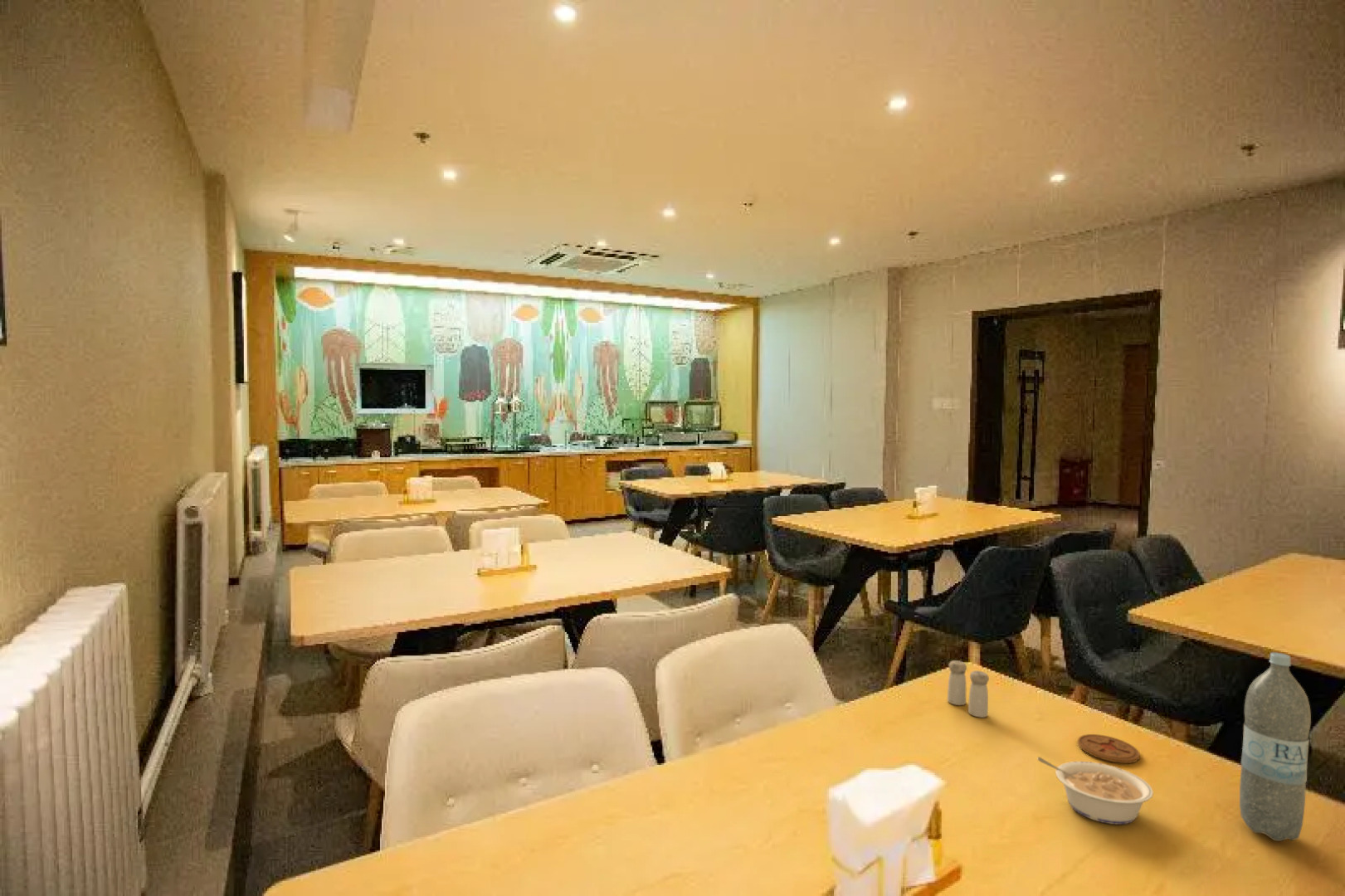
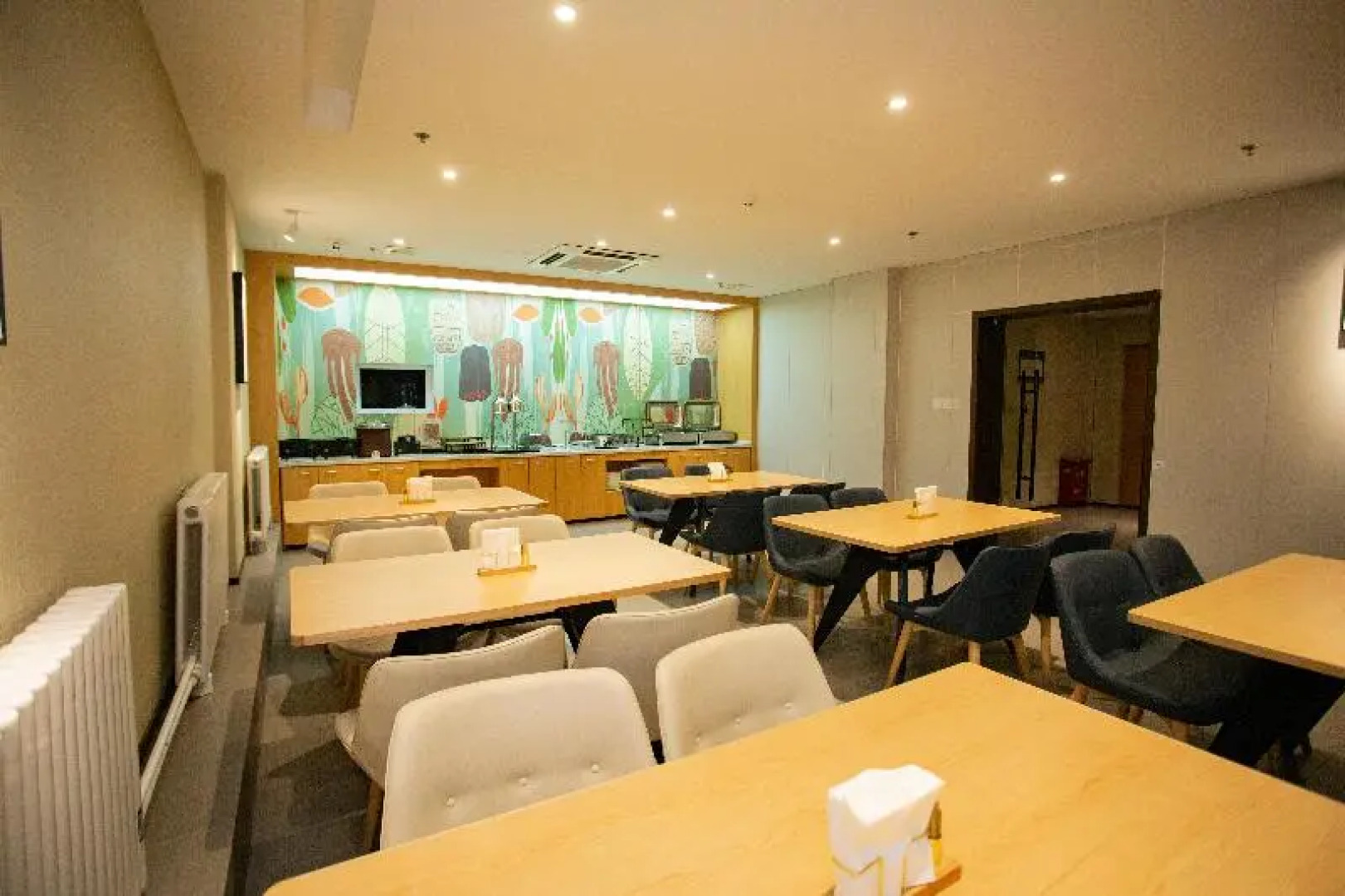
- legume (1099, 791)
- salt and pepper shaker (965, 687)
- coaster (1108, 747)
- water bottle (1274, 745)
